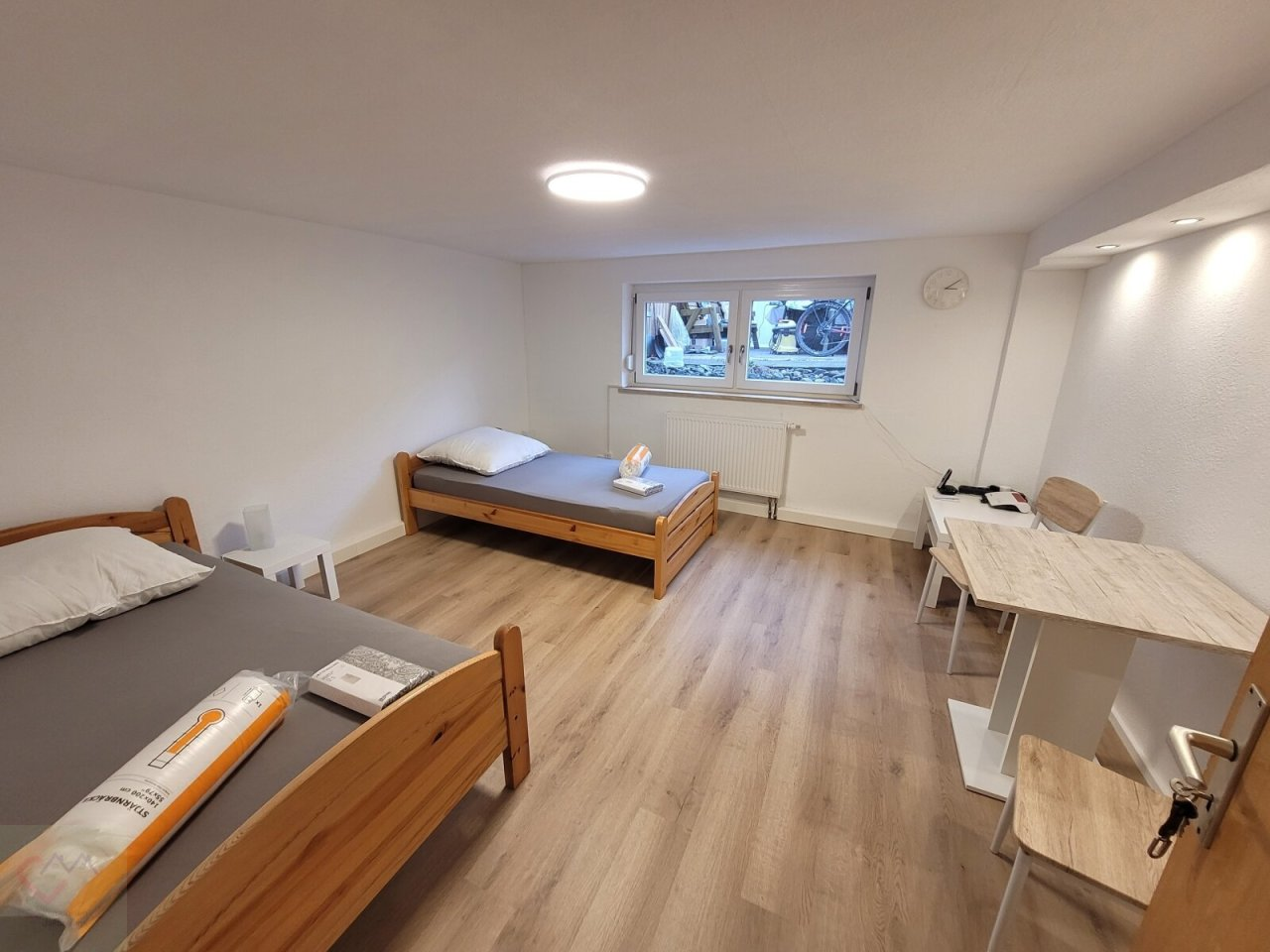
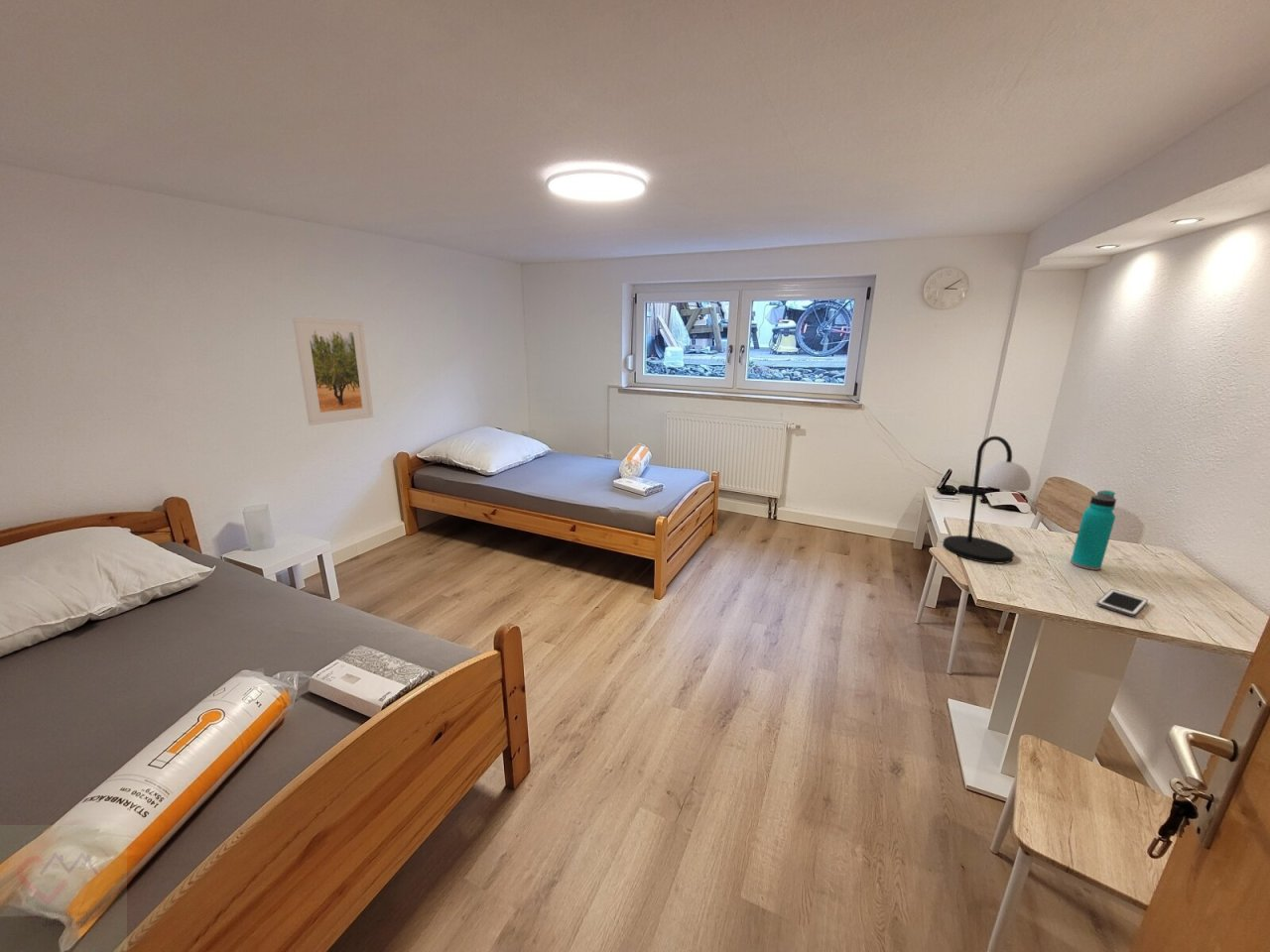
+ water bottle (1094, 529)
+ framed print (336, 371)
+ cell phone (1122, 602)
+ table lamp (991, 487)
